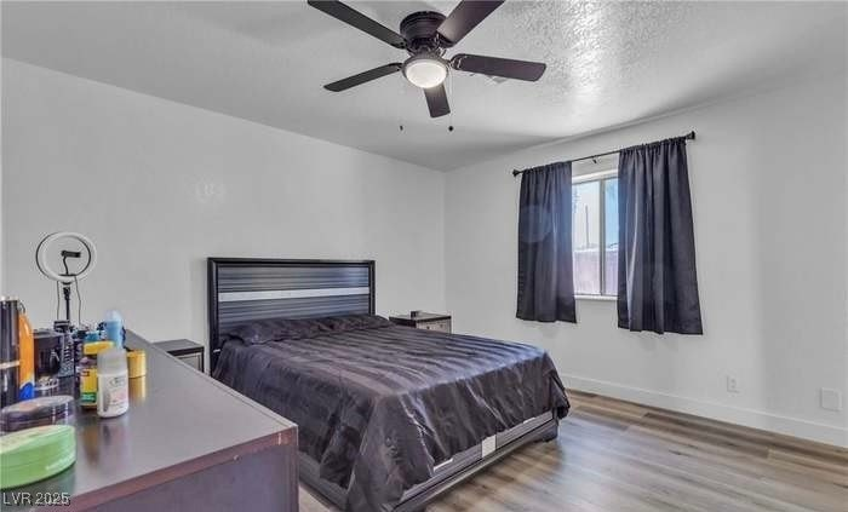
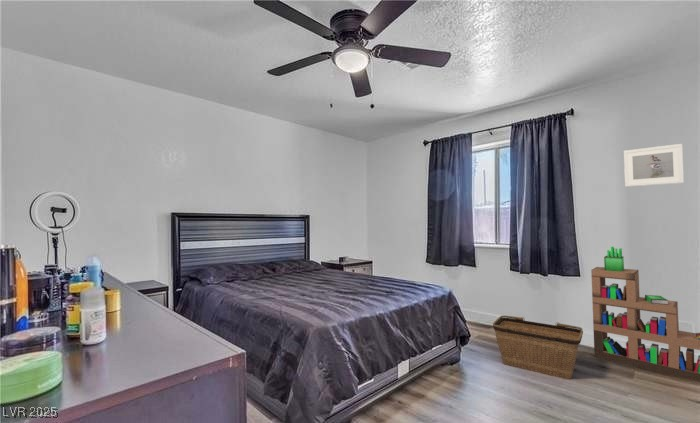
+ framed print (652, 166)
+ bicycle basket (536, 345)
+ bookshelf (652, 306)
